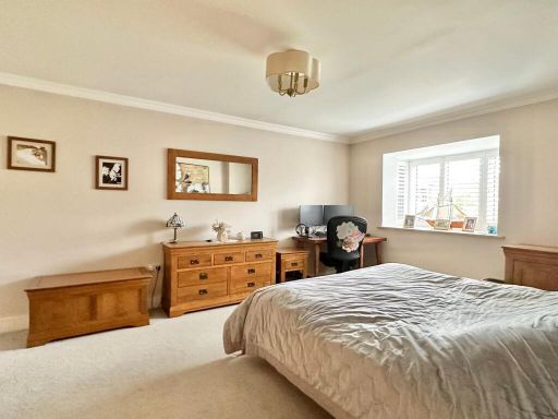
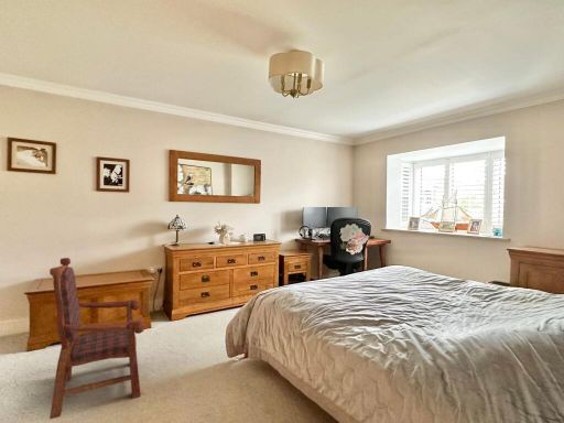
+ armchair (100, 324)
